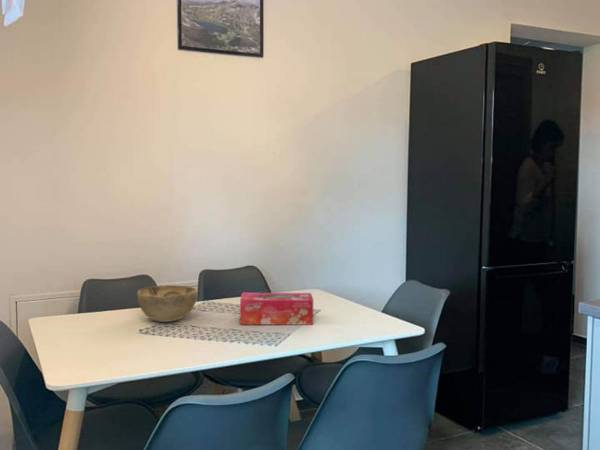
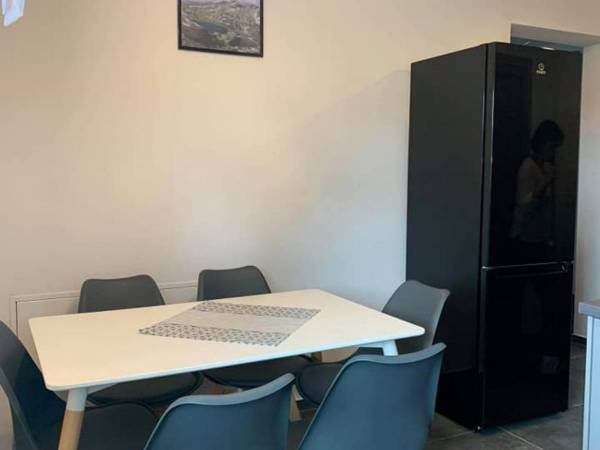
- decorative bowl (167, 304)
- tissue box (276, 308)
